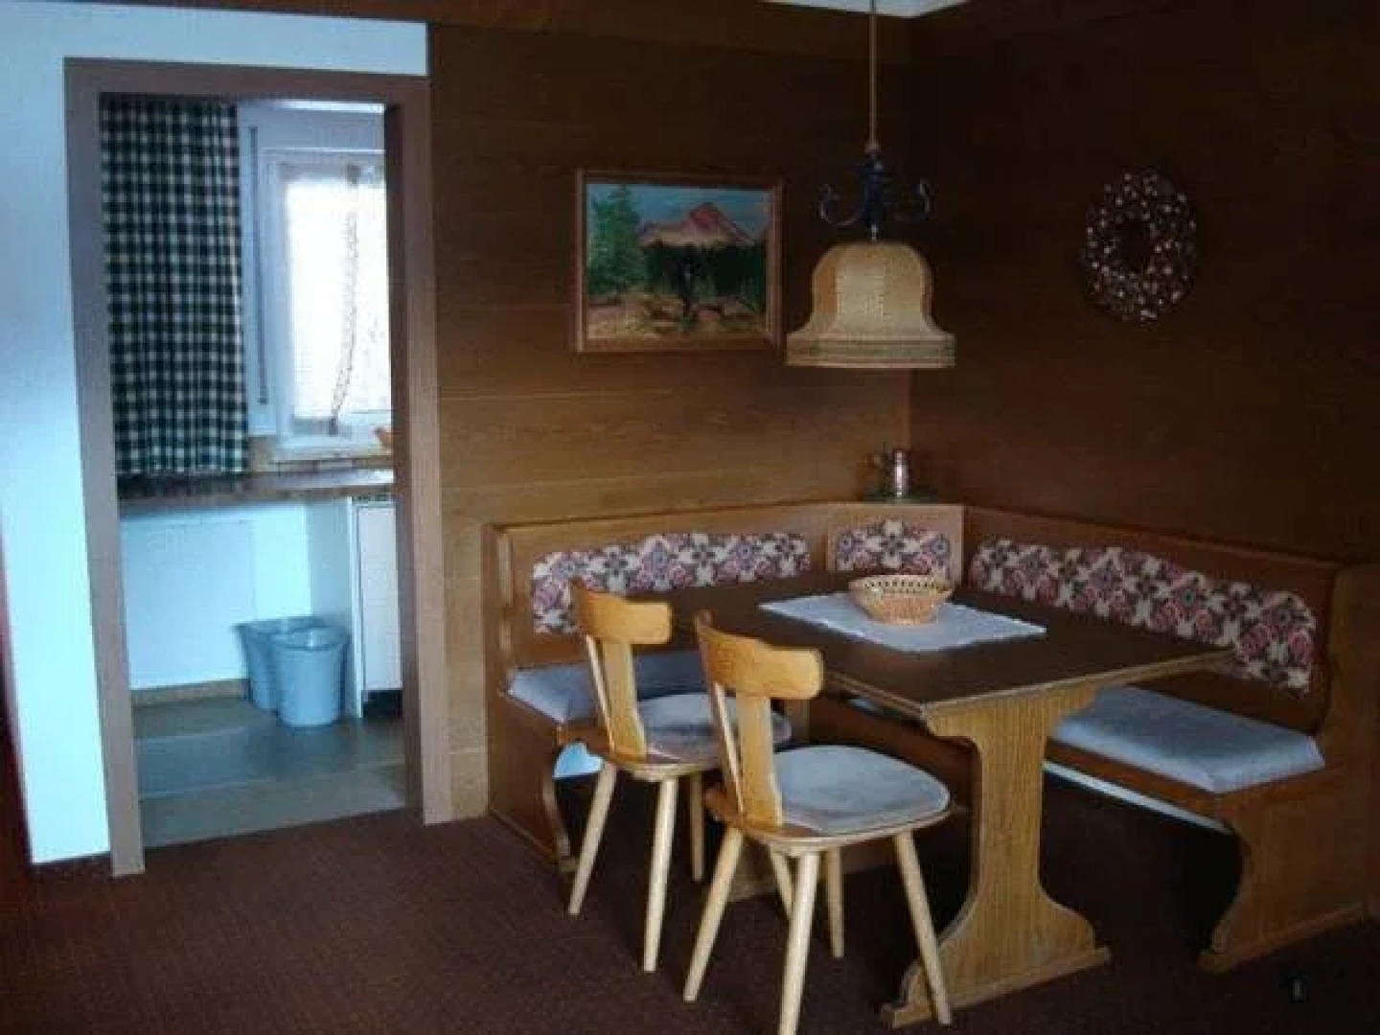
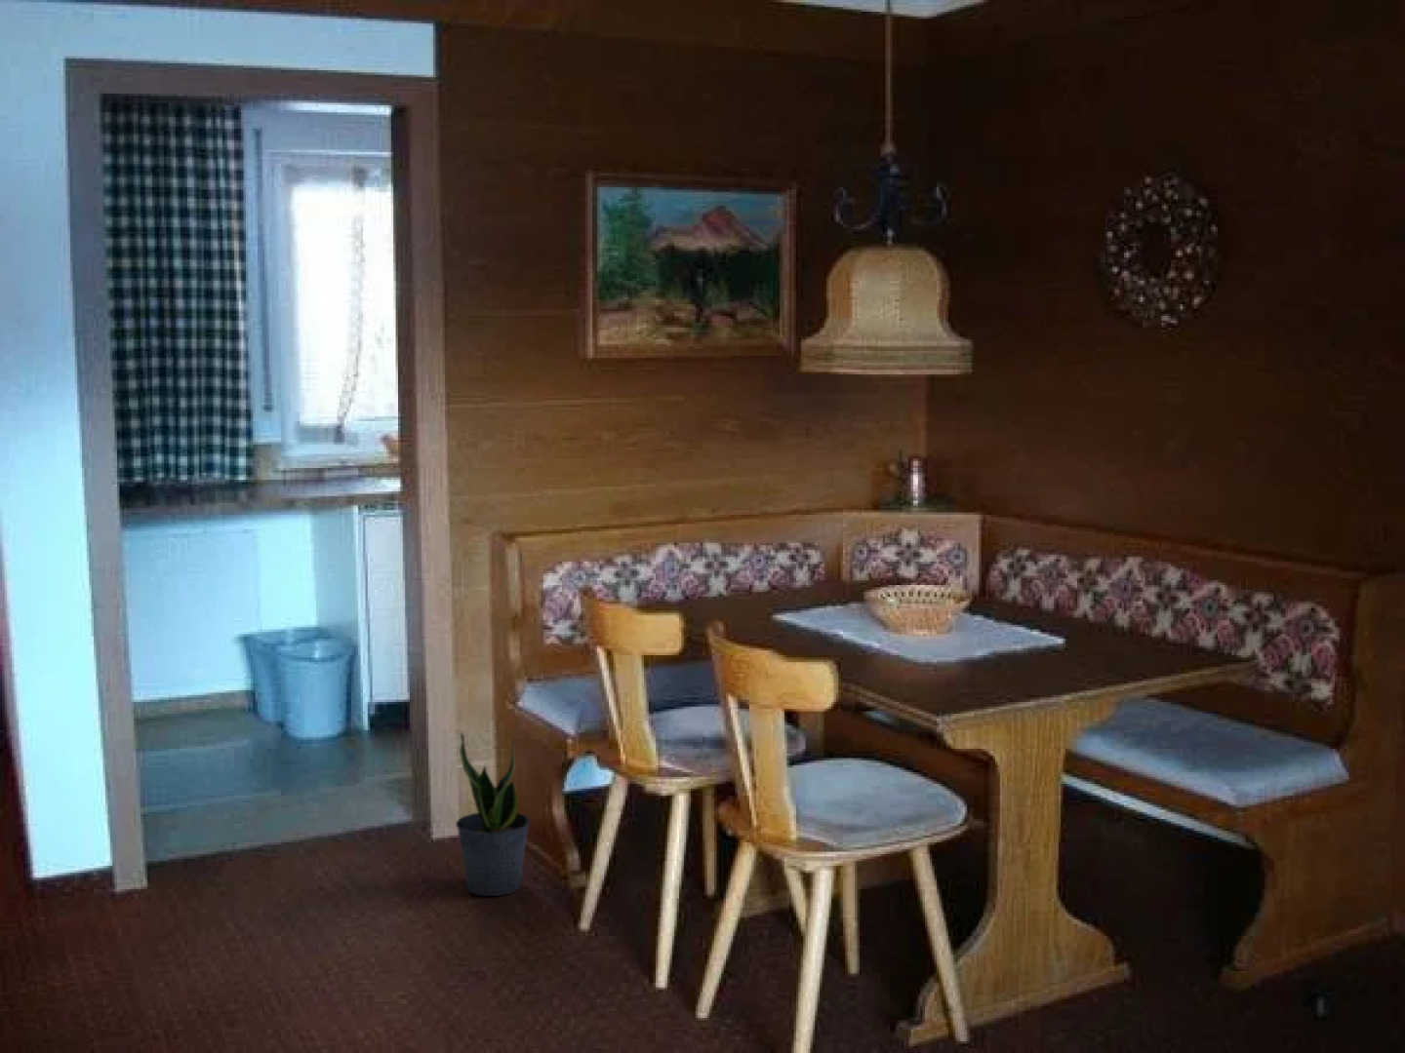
+ potted plant (491, 807)
